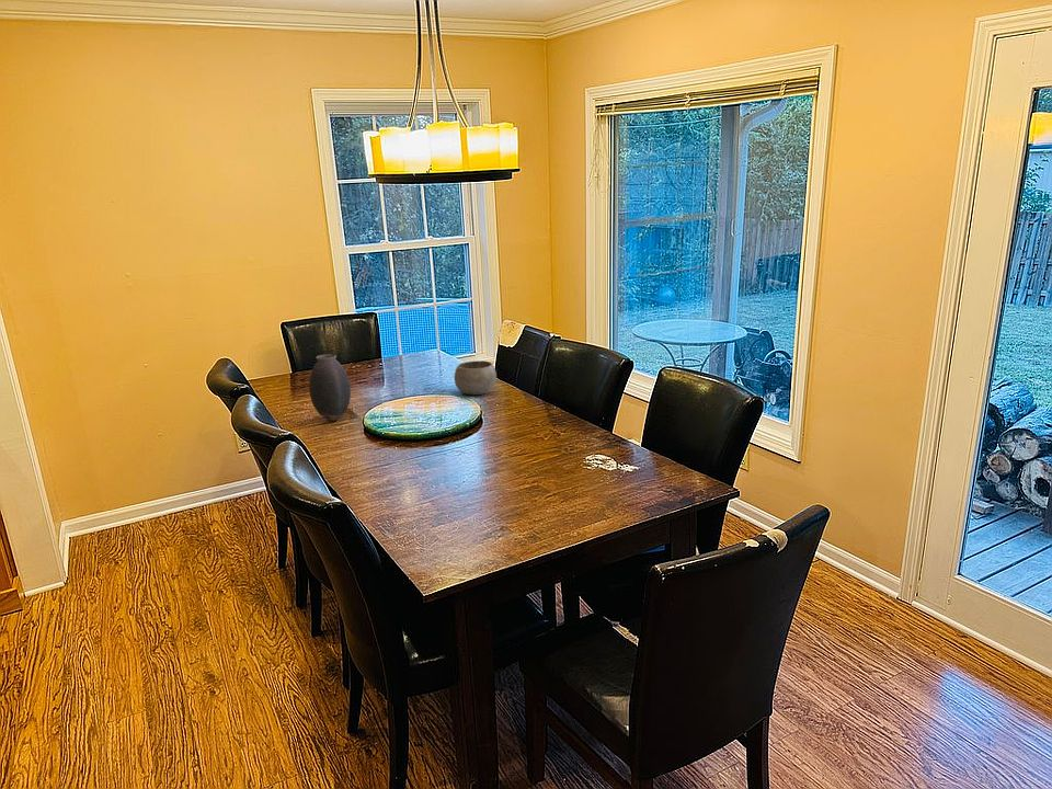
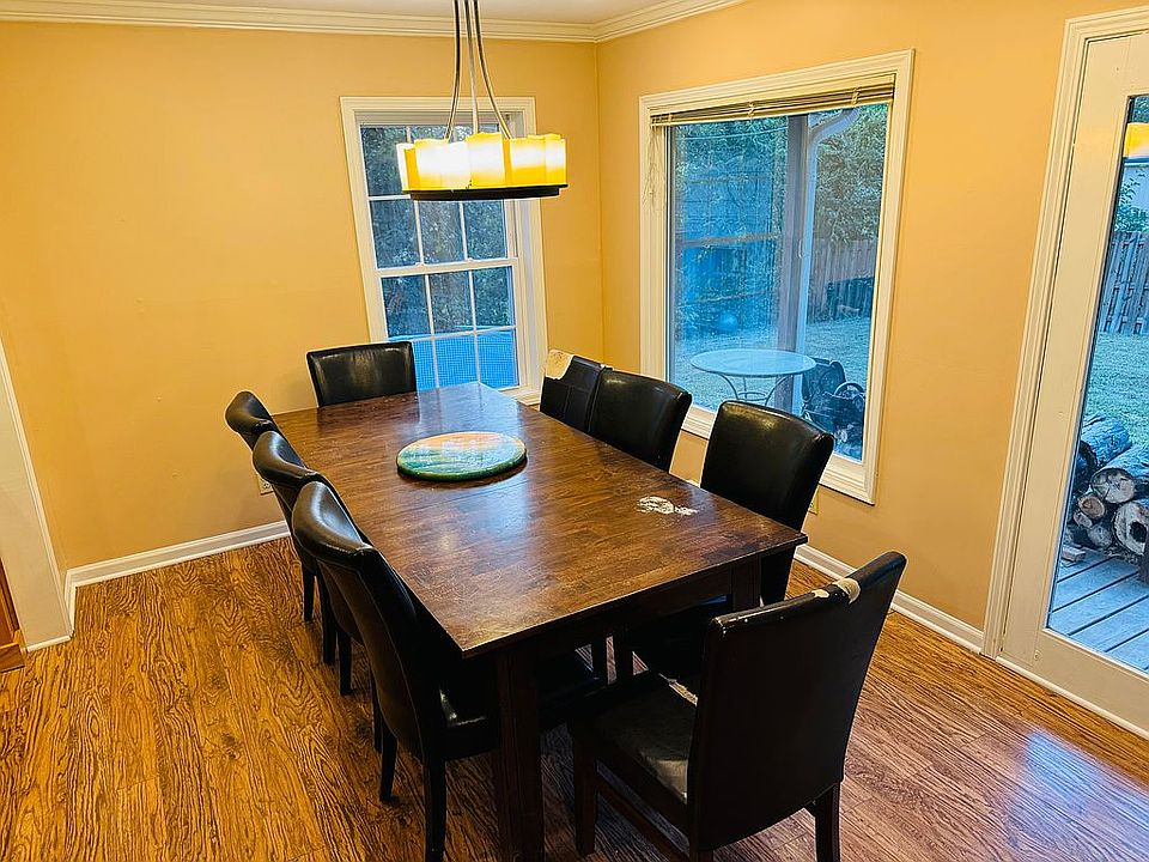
- bowl (474, 378)
- vase (330, 388)
